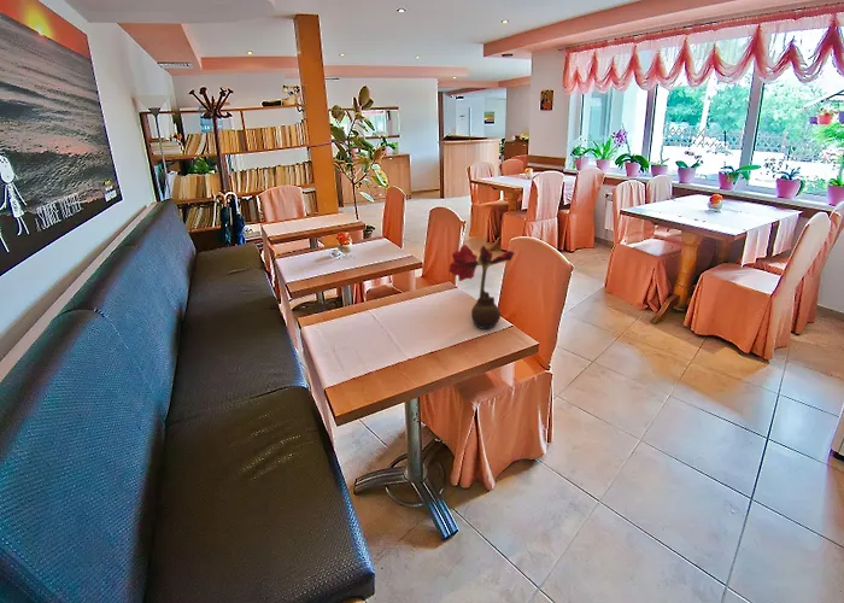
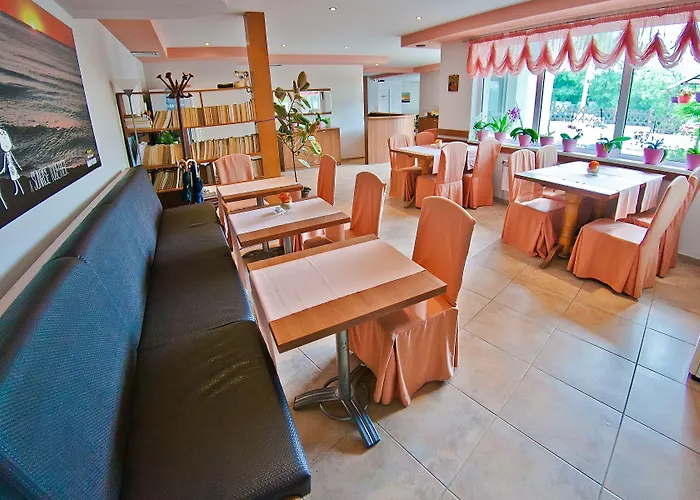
- flower (481, 282)
